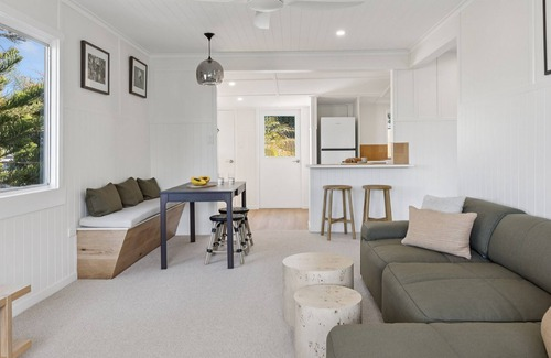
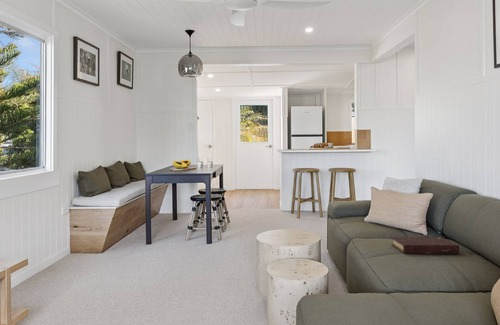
+ book (423, 245)
